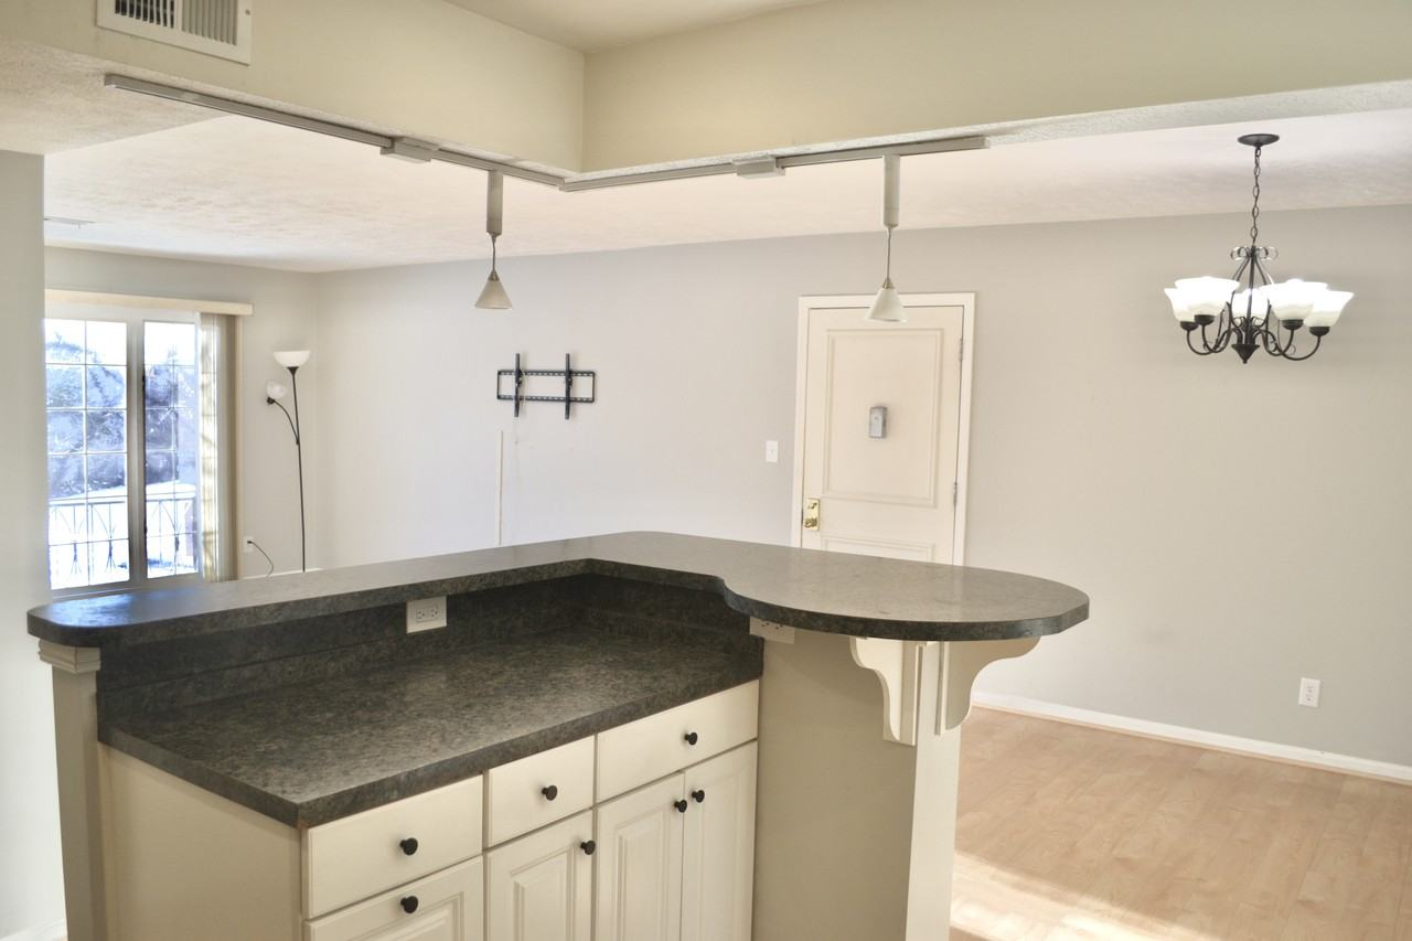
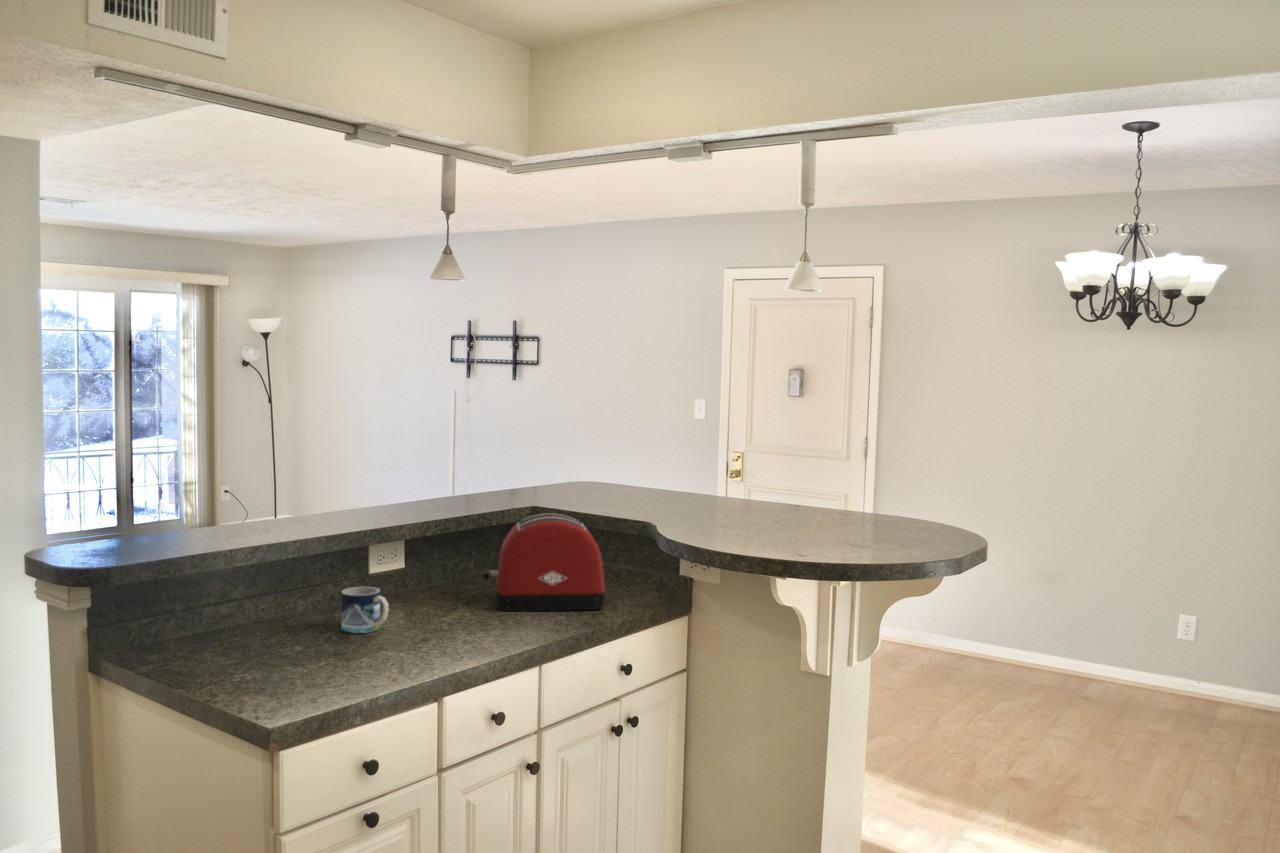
+ mug (366, 610)
+ toaster (550, 559)
